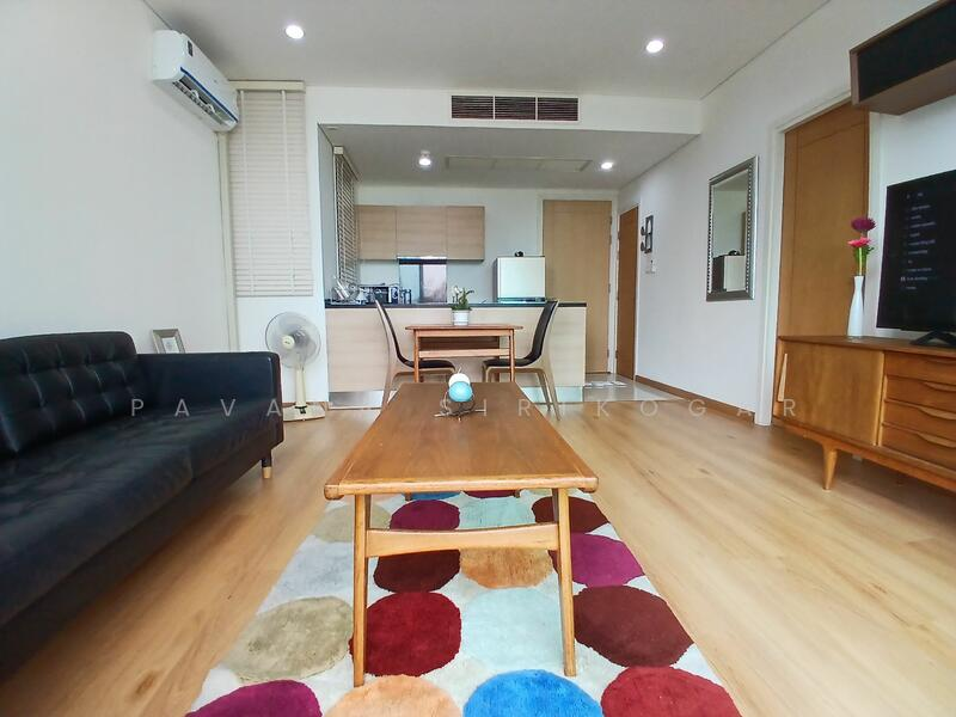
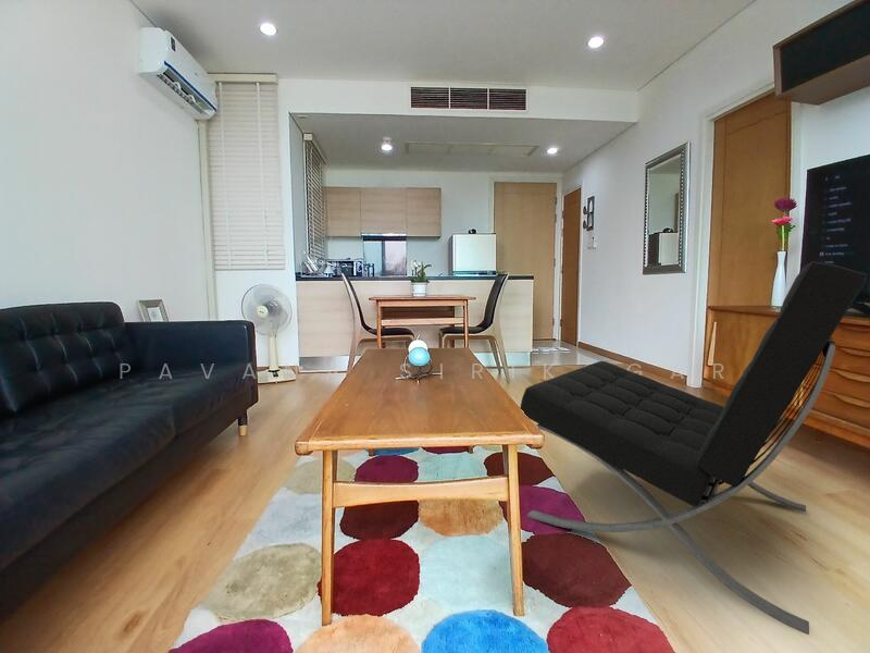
+ lounge chair (673, 394)
